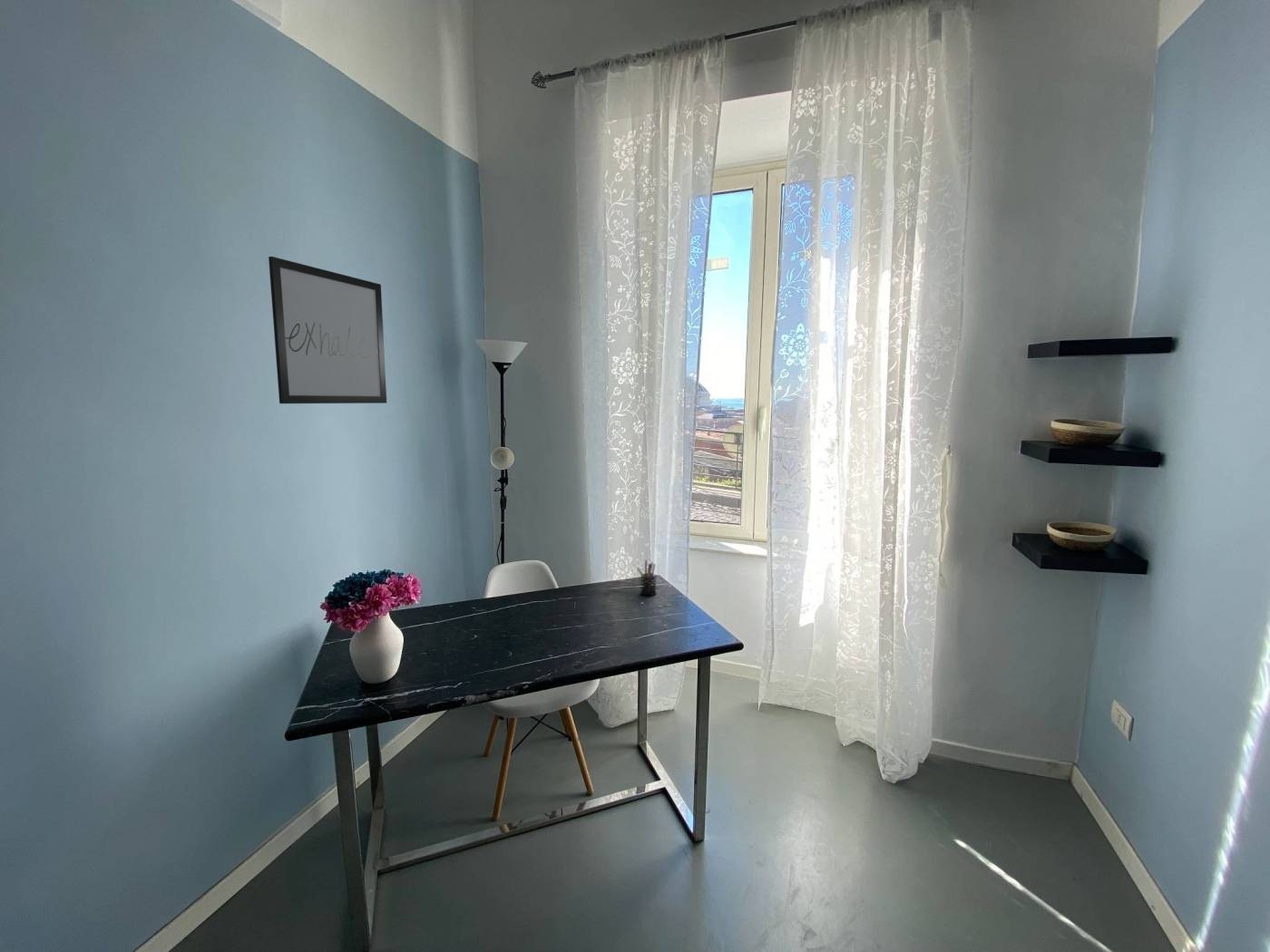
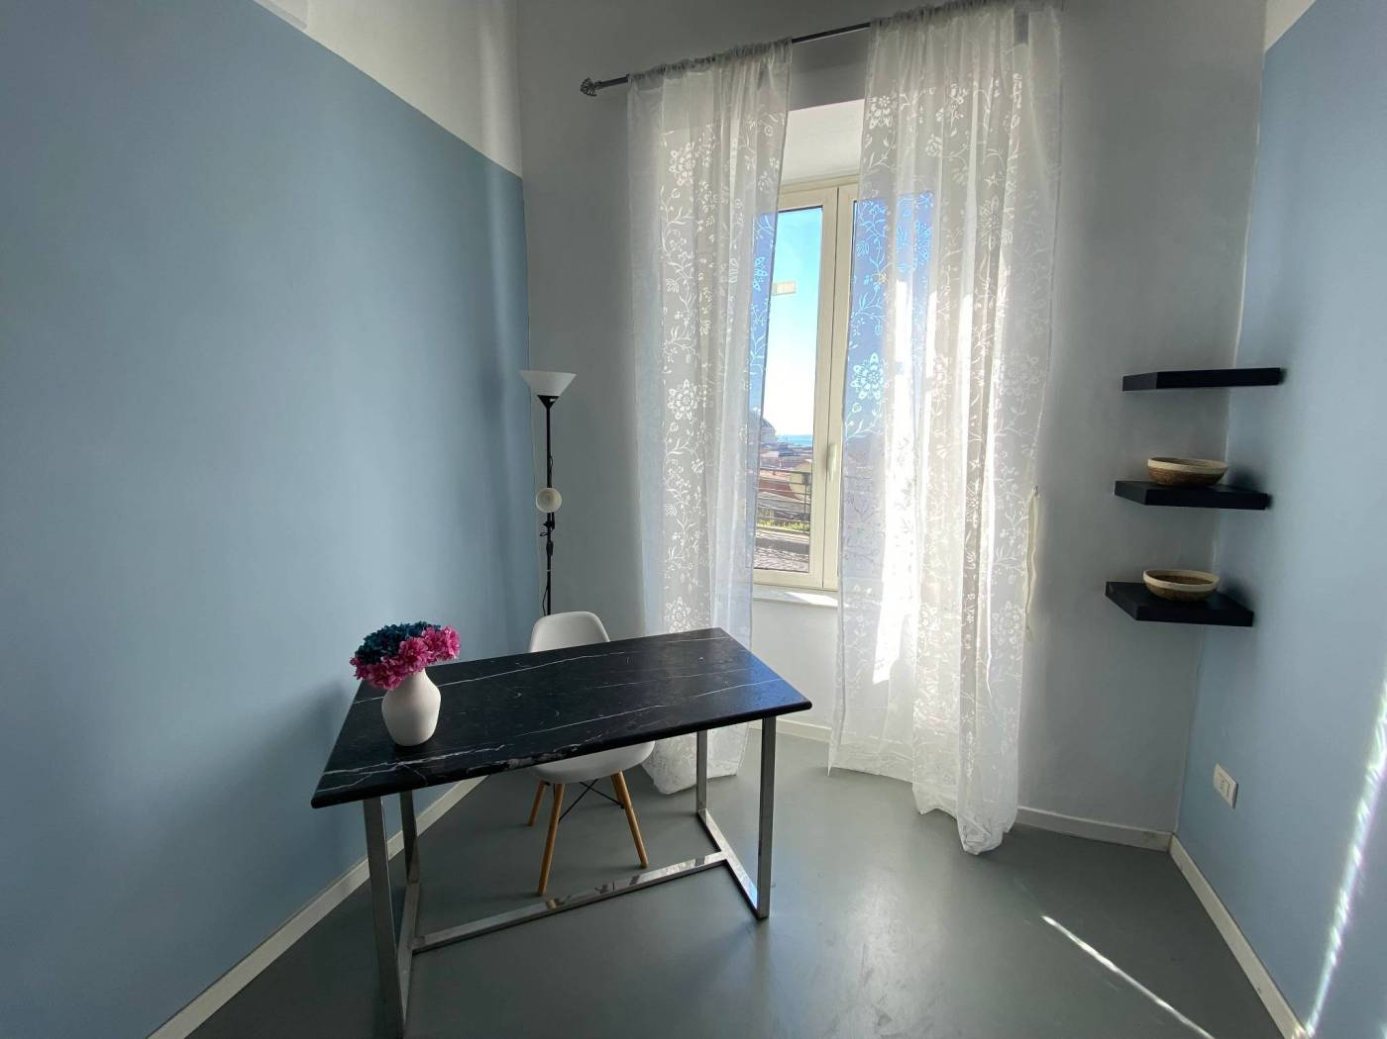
- pen holder (646, 578)
- wall art (335, 338)
